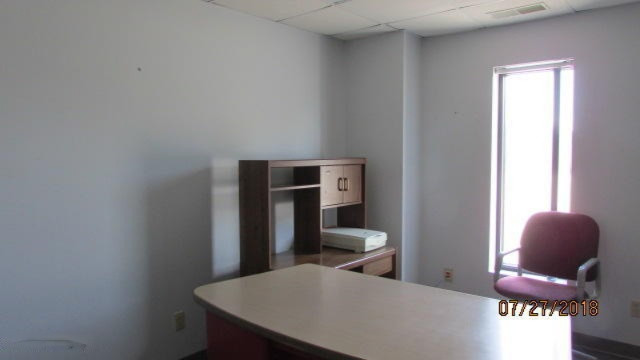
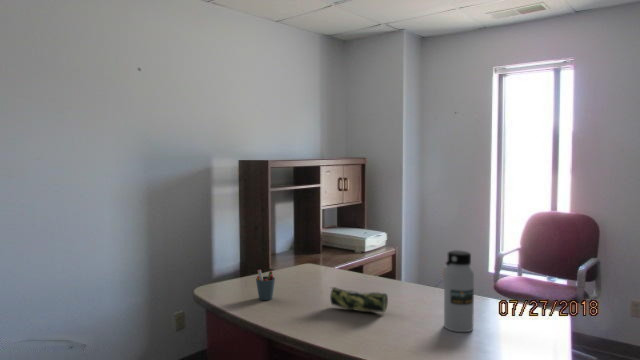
+ water bottle (458, 289)
+ pencil case (357, 299)
+ pen holder (265, 283)
